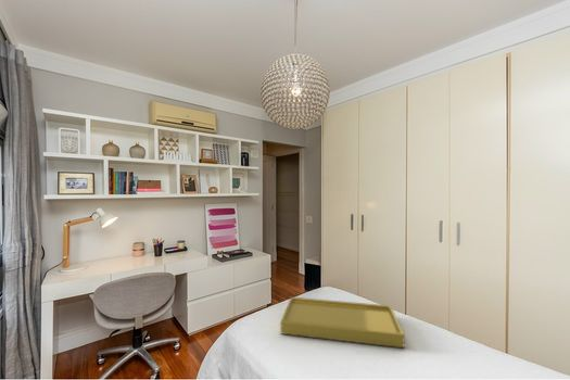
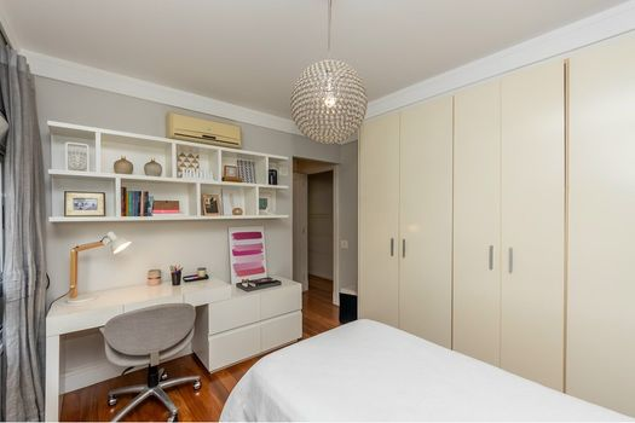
- tray (339, 318)
